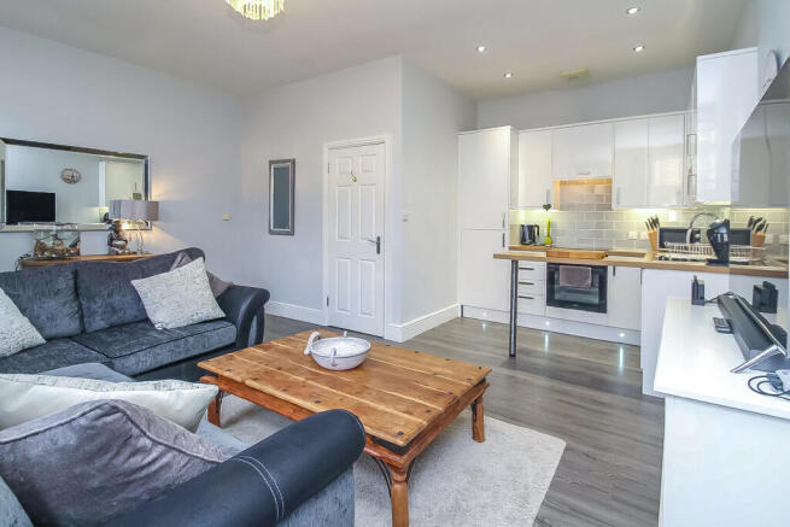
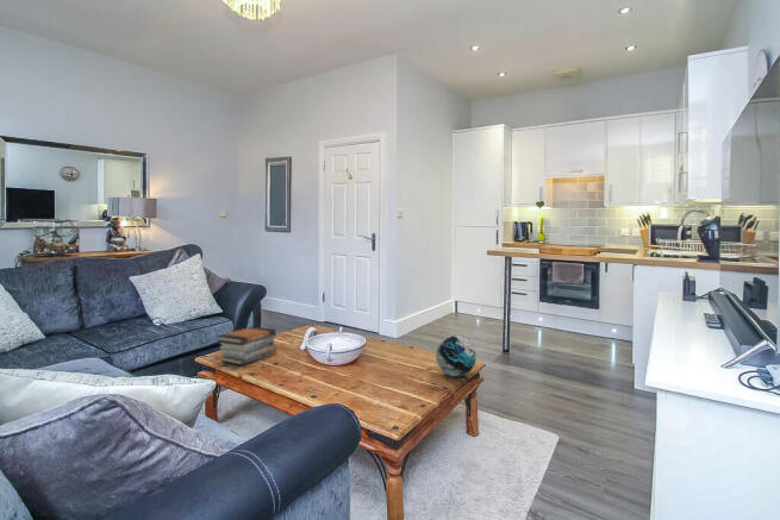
+ book stack (248, 344)
+ decorative orb (455, 356)
